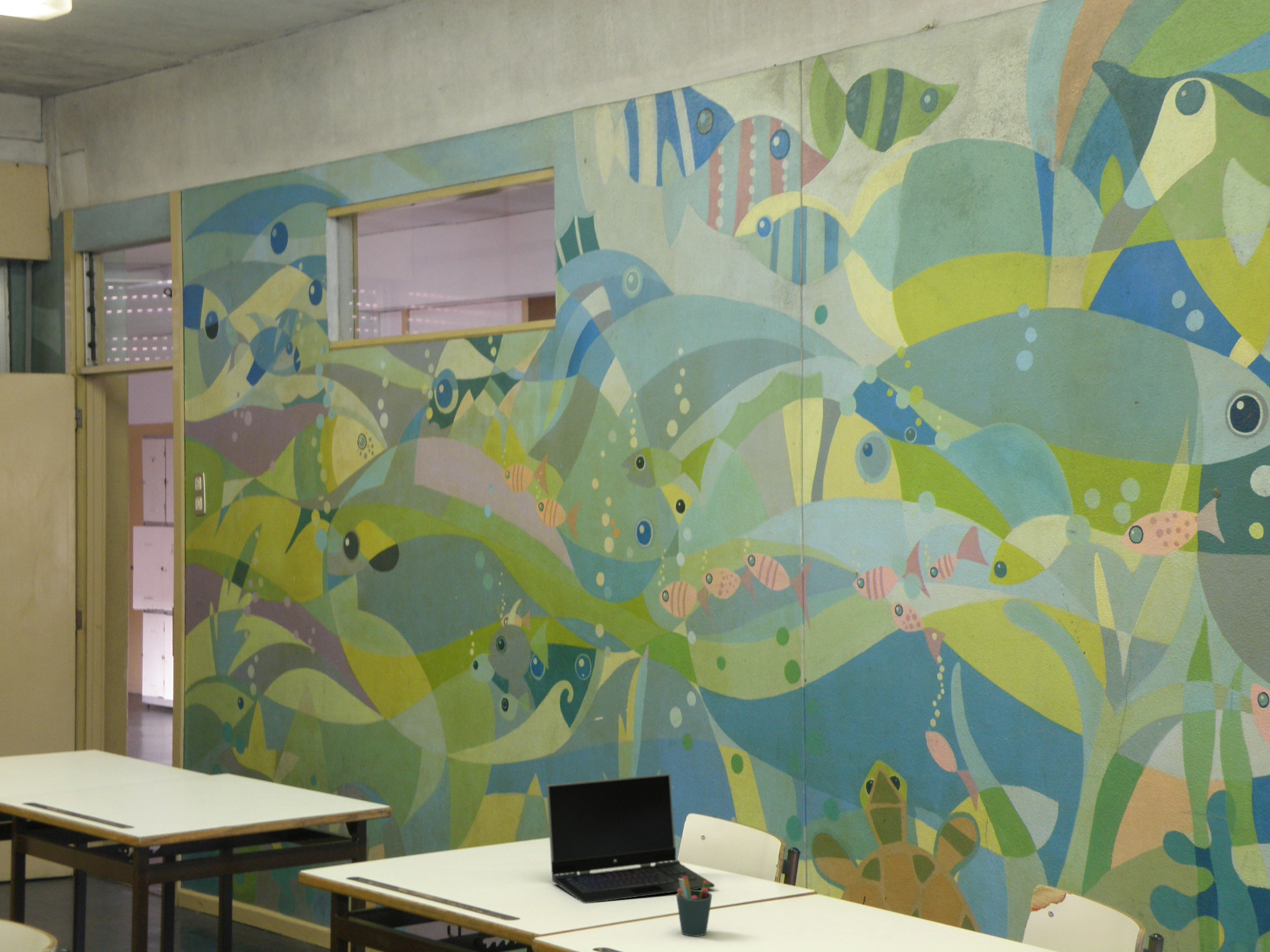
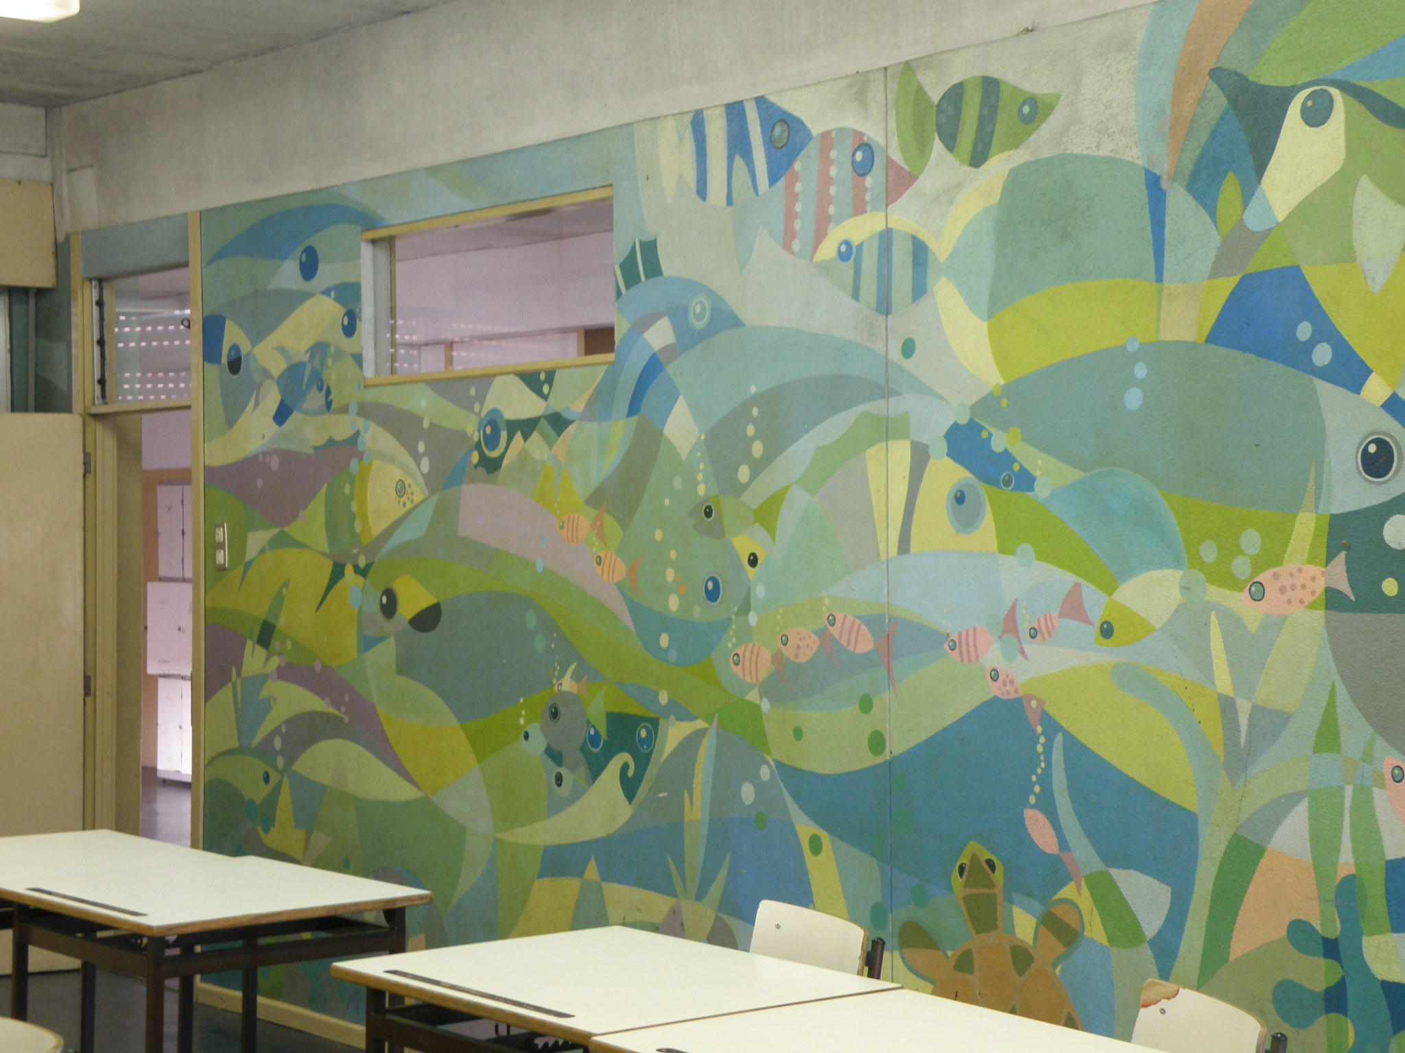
- pen holder (693, 903)
- laptop computer (629, 837)
